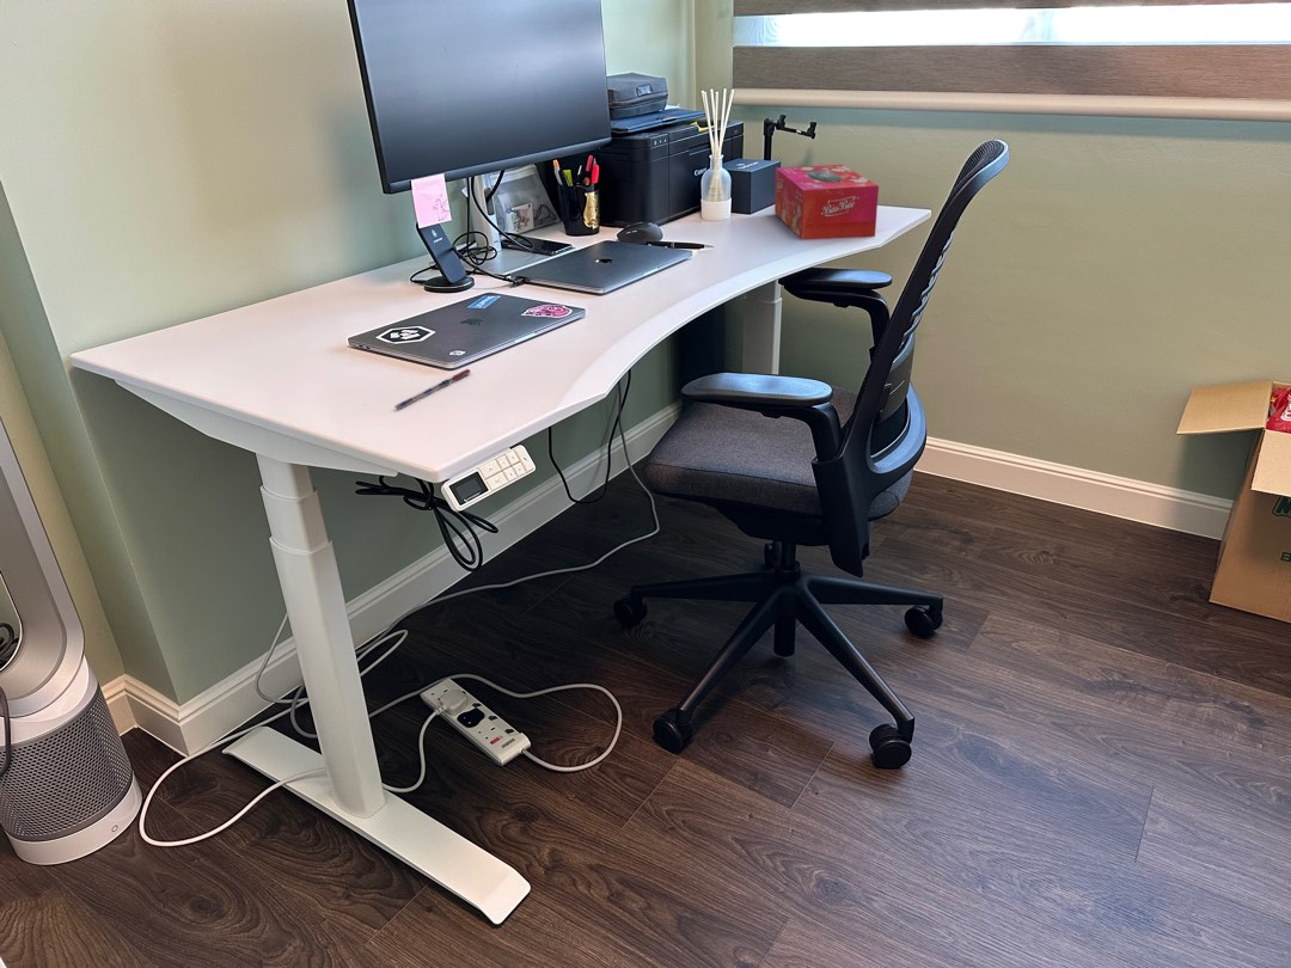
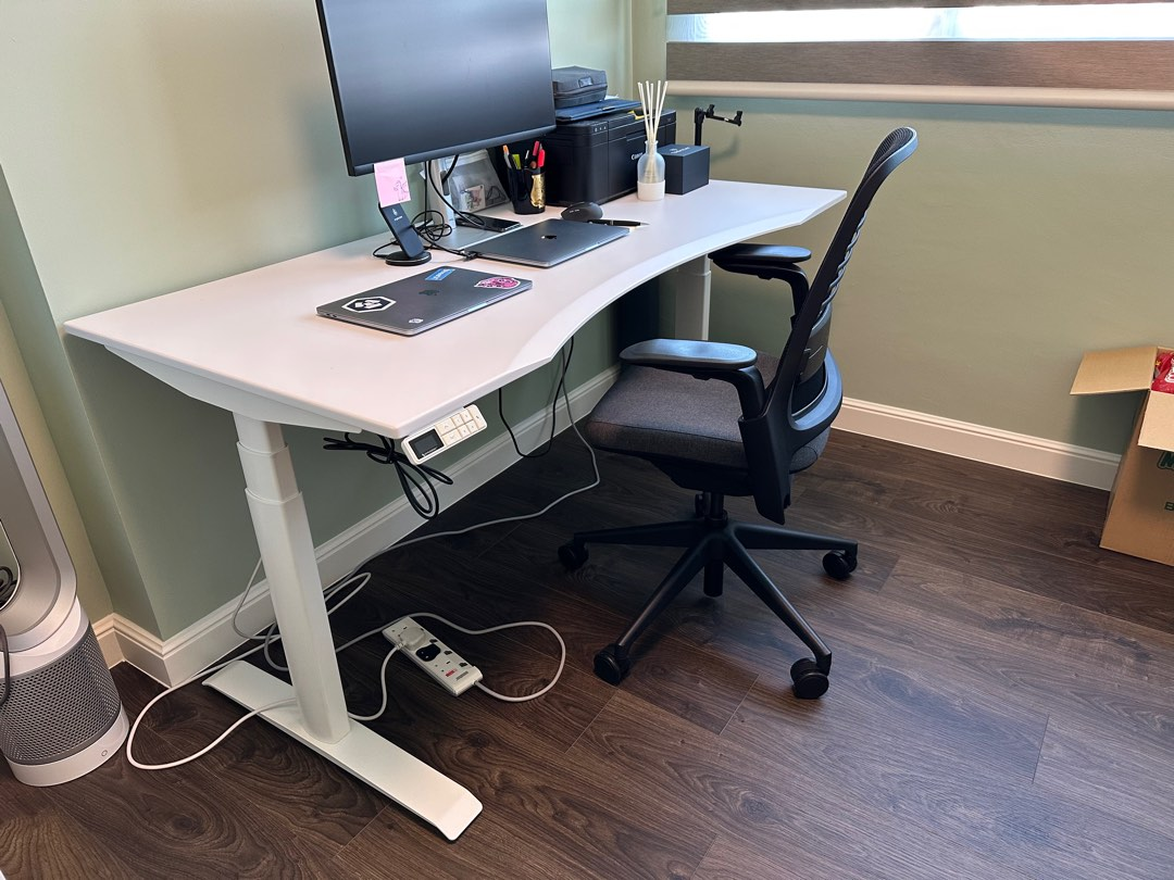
- pen (433, 387)
- tissue box (822, 200)
